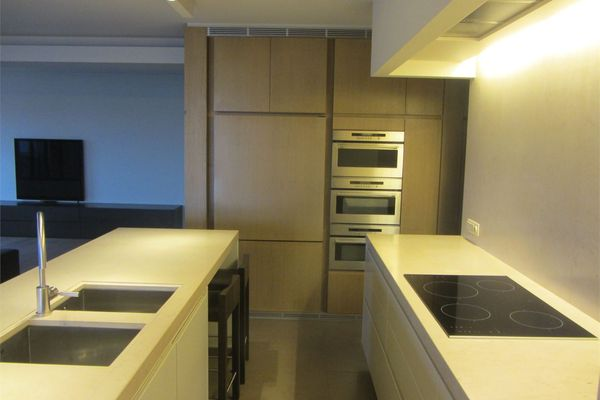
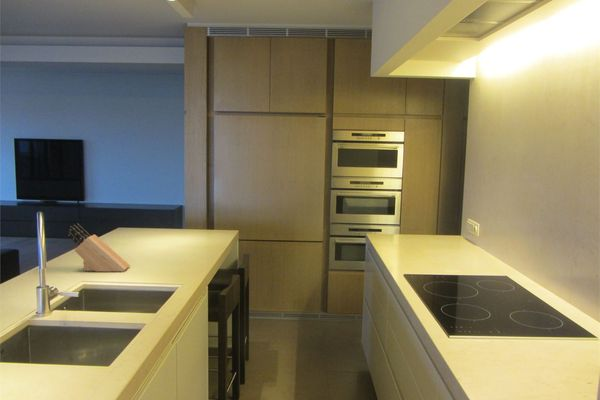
+ knife block (98, 247)
